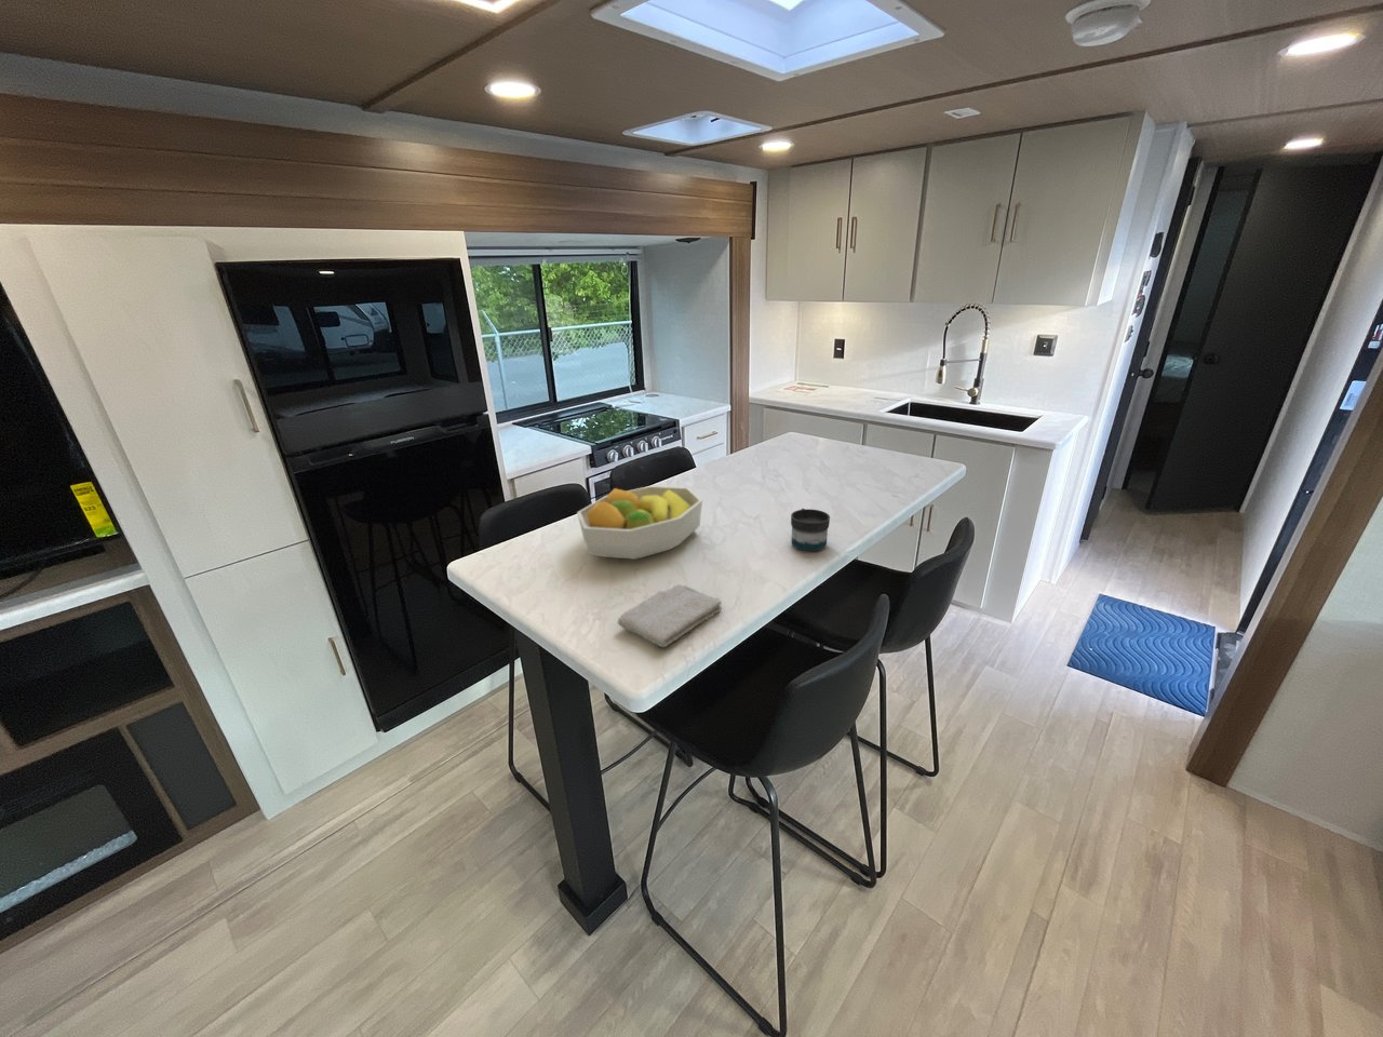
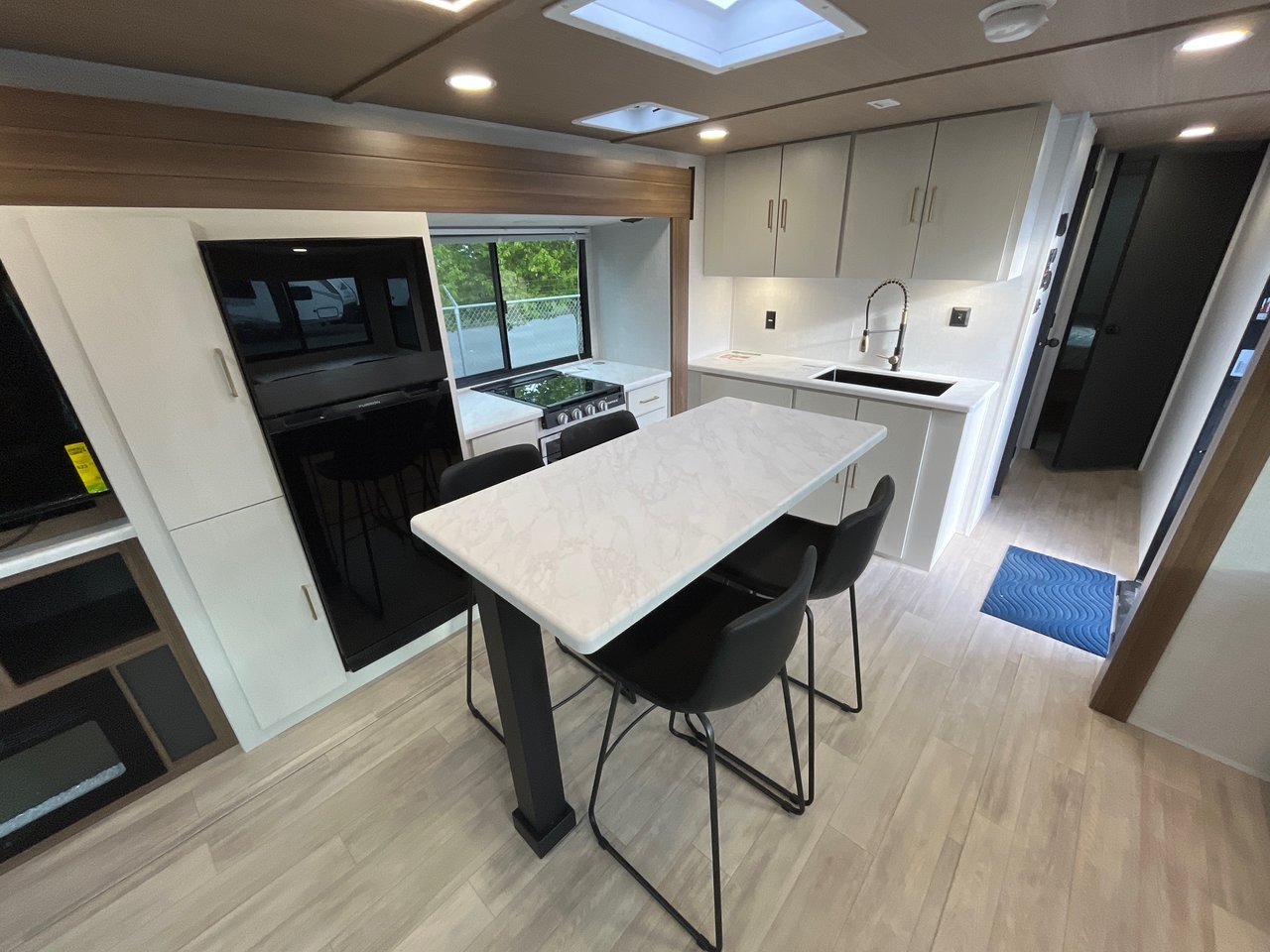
- mug (806, 528)
- washcloth (672, 612)
- fruit bowl (640, 515)
